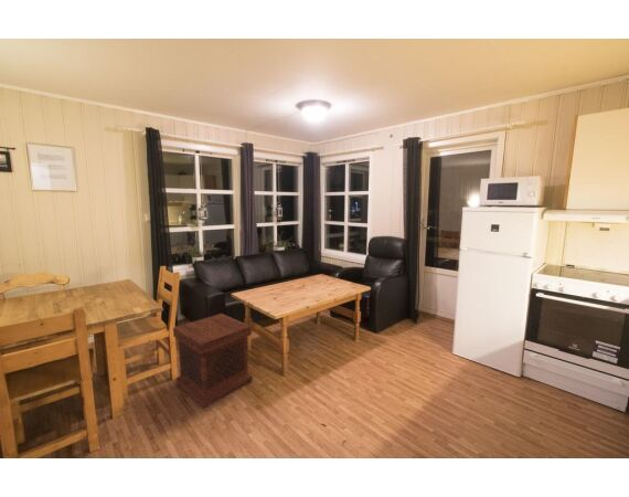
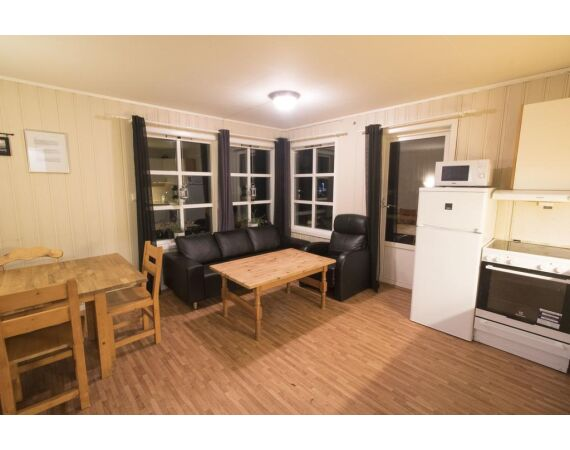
- side table (213, 355)
